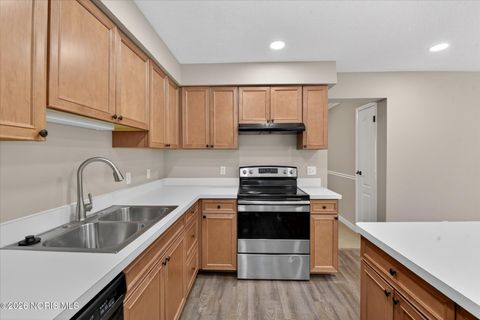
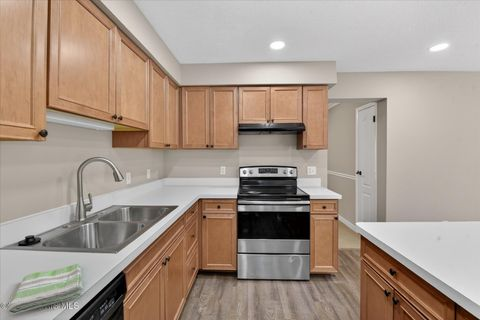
+ dish towel (50, 283)
